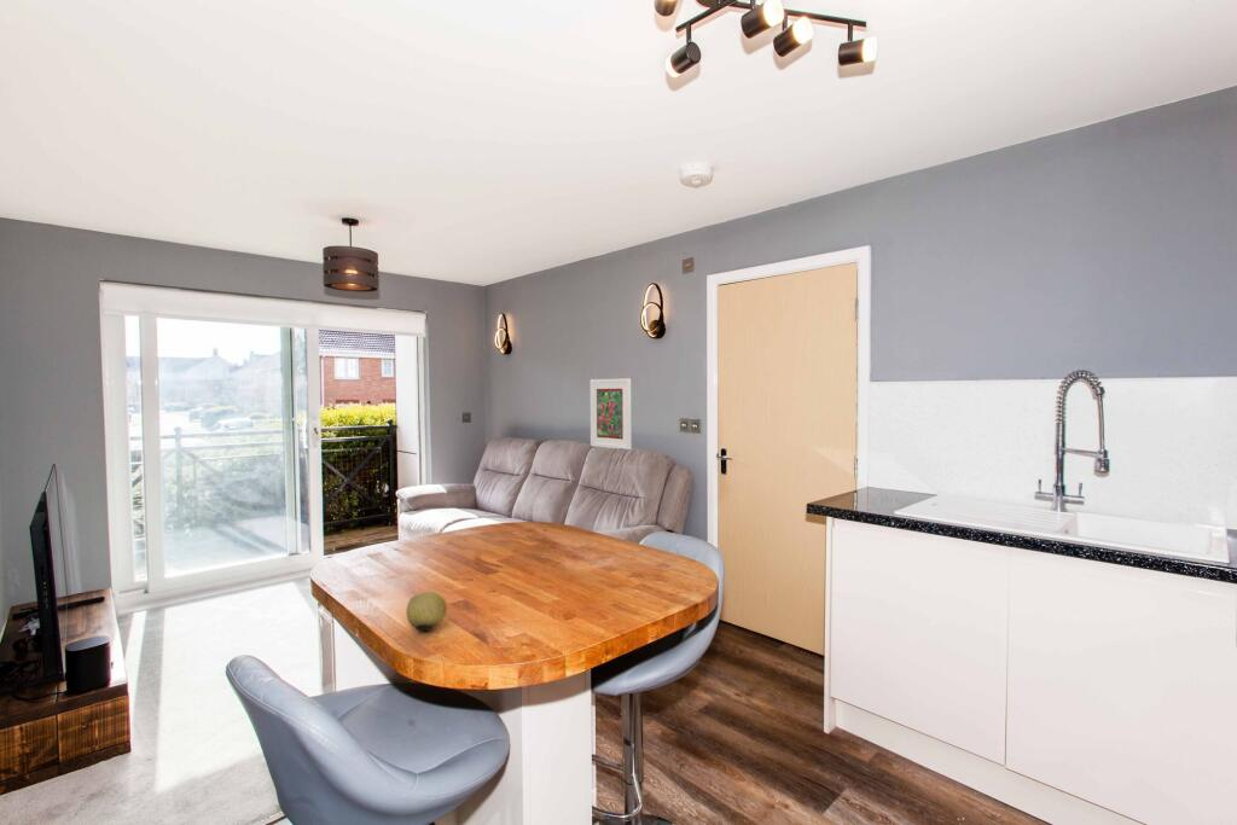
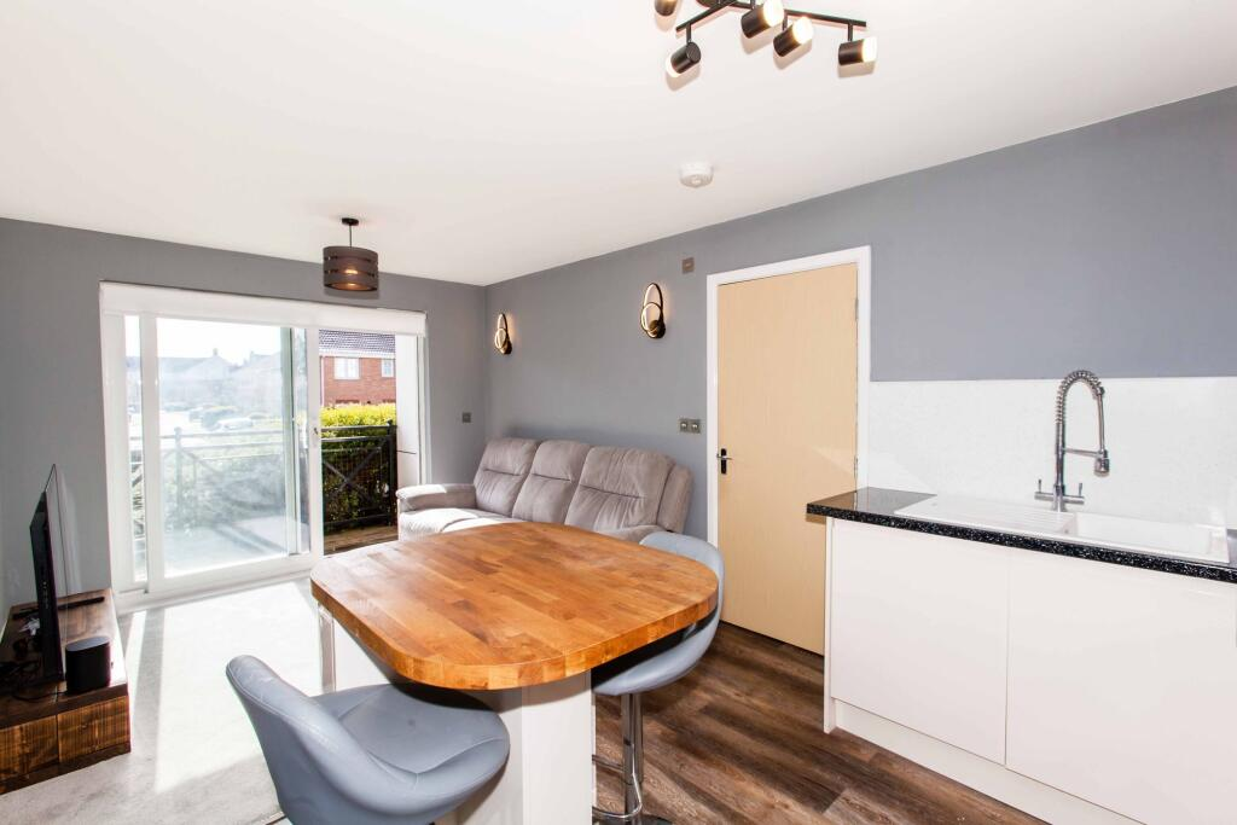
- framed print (610, 413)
- fruit (426, 610)
